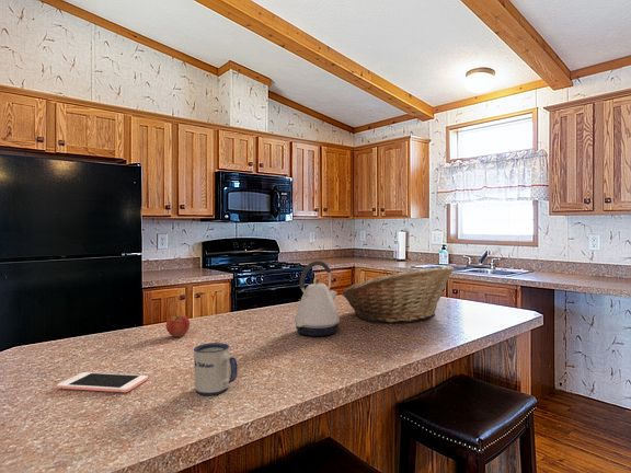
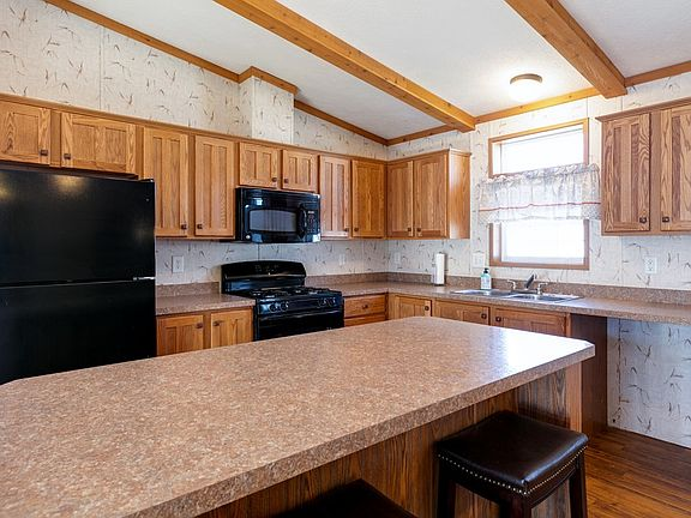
- cell phone (103, 381)
- kettle (318, 296)
- apple (177, 324)
- fruit basket (399, 290)
- mug (216, 369)
